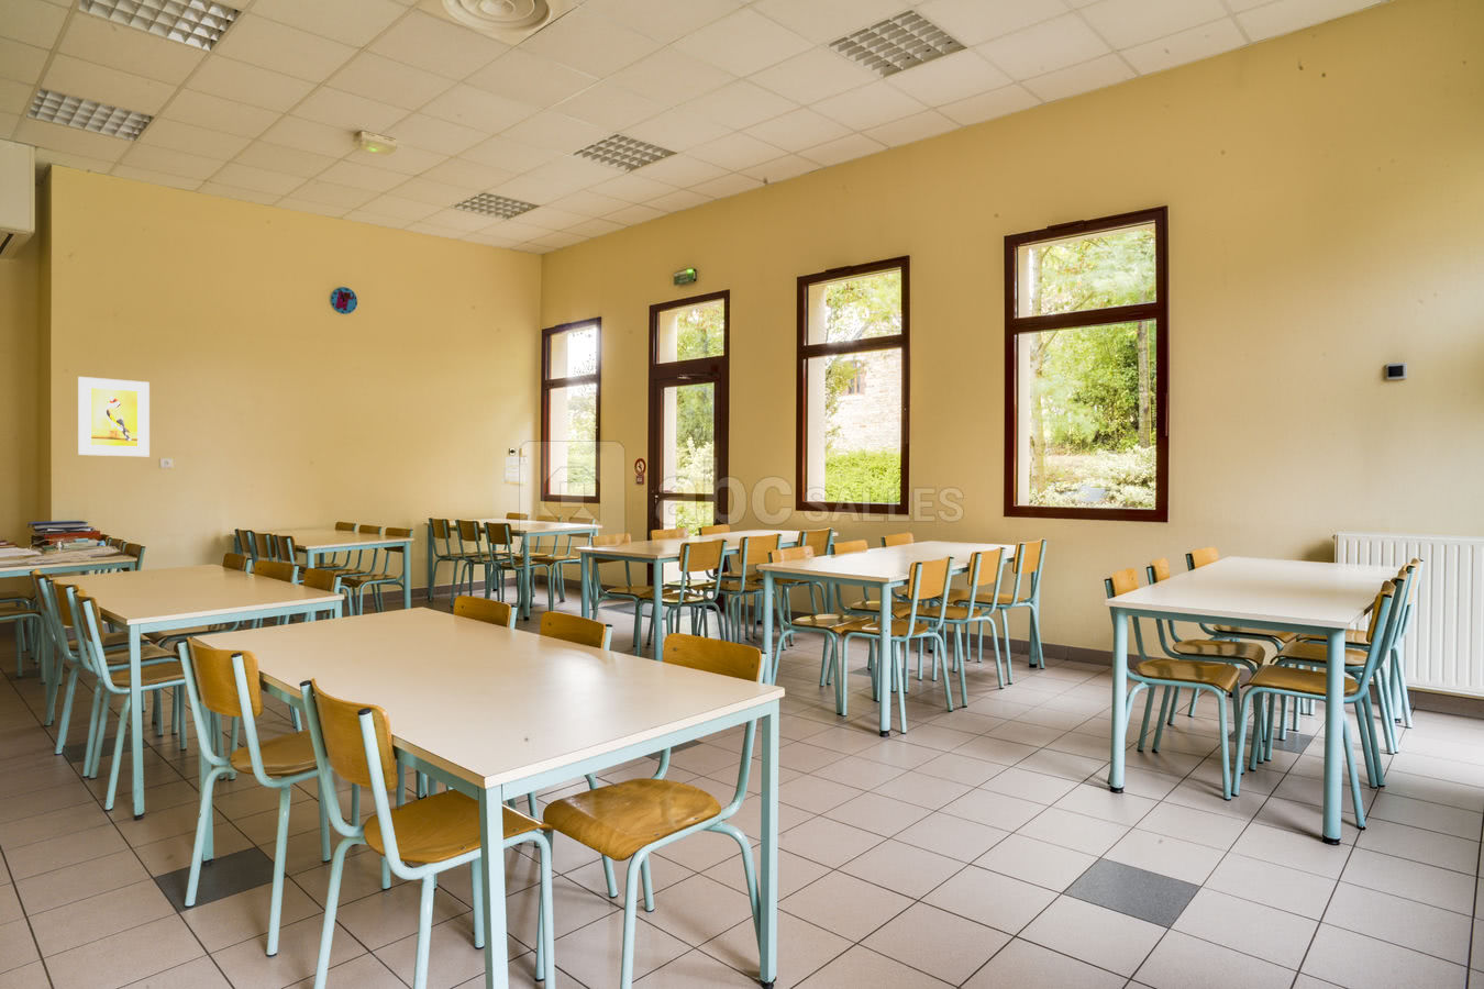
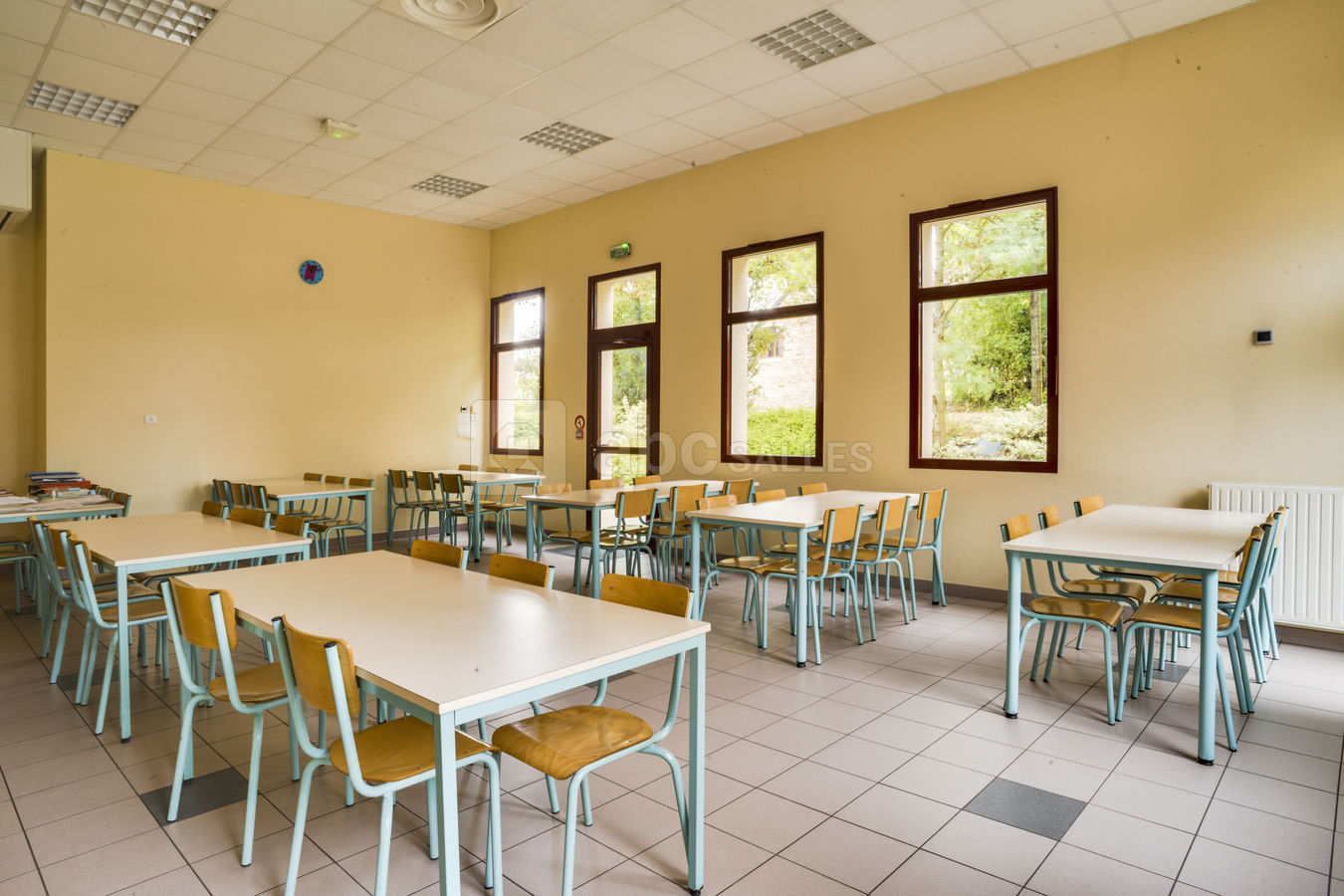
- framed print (115, 417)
